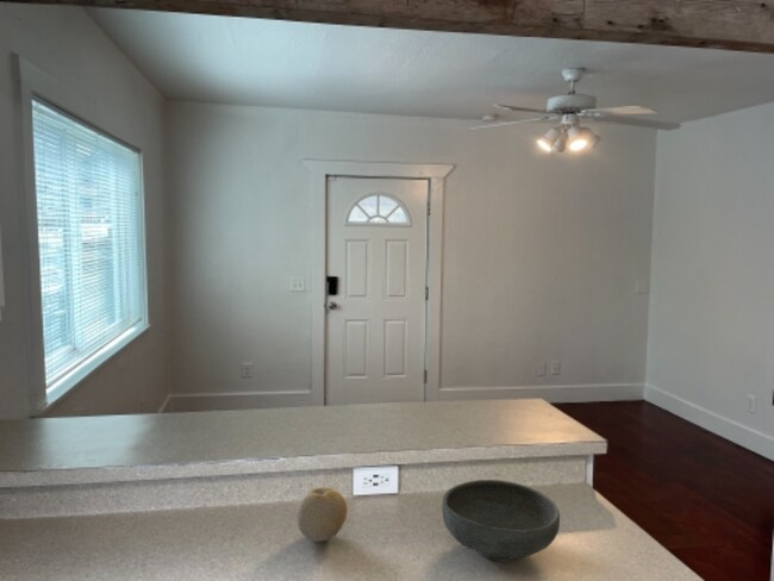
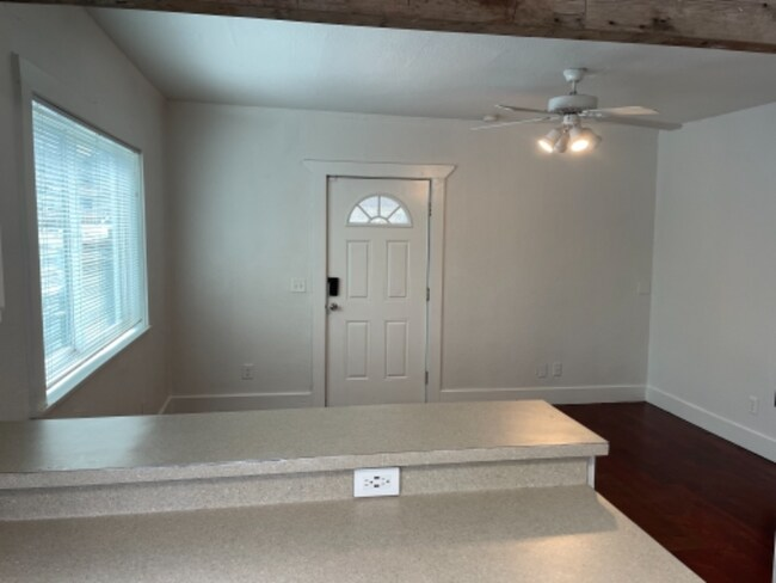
- fruit (320, 513)
- bowl (499, 525)
